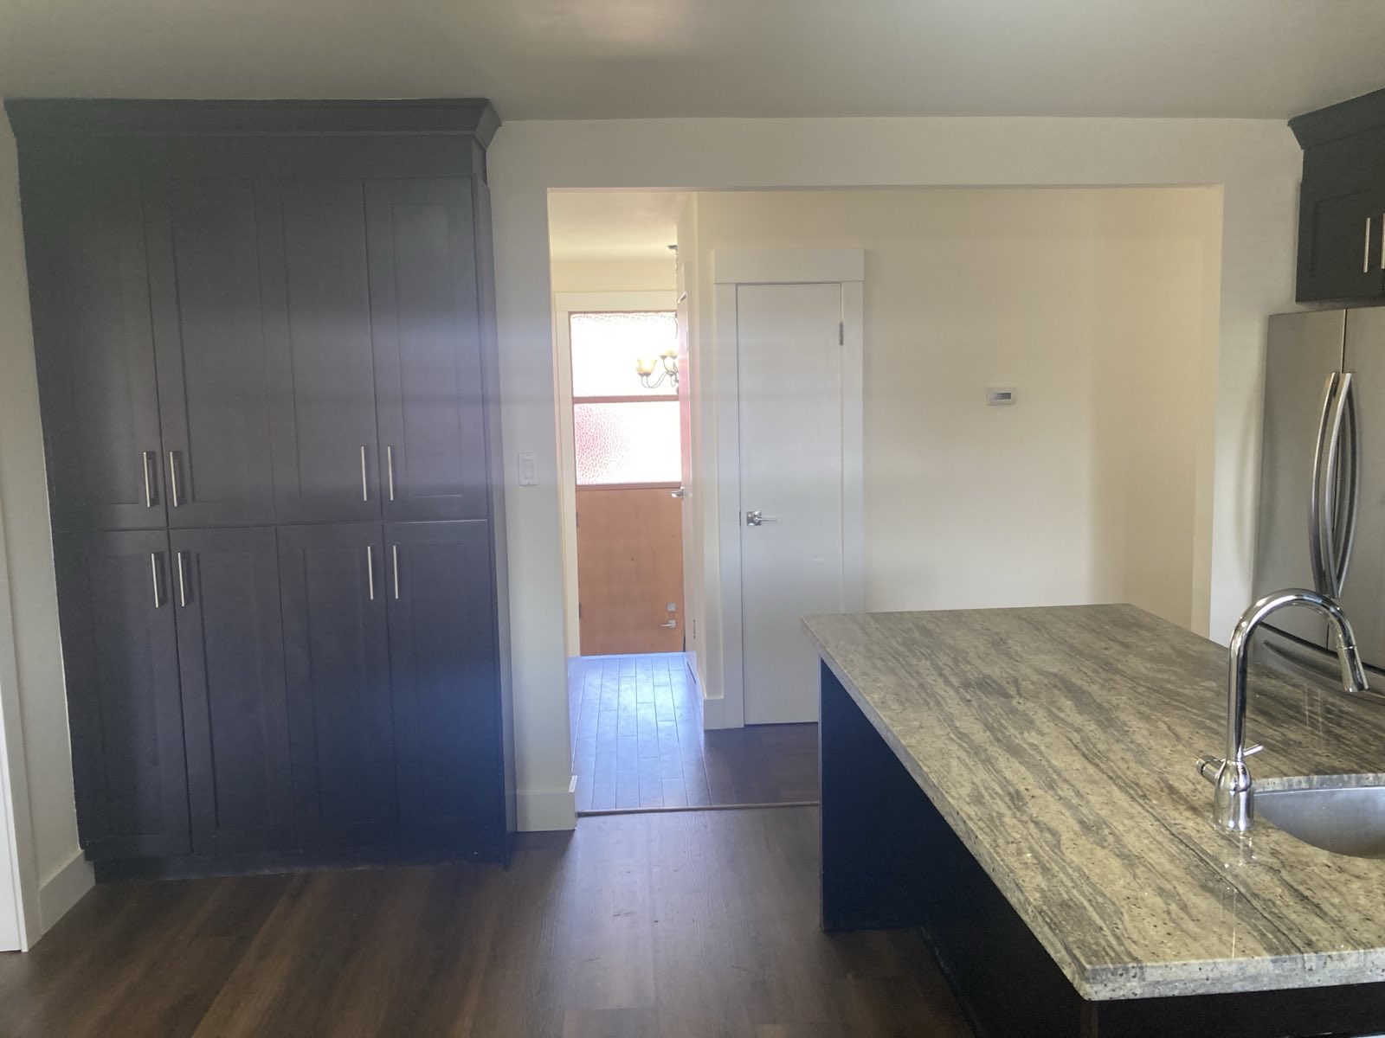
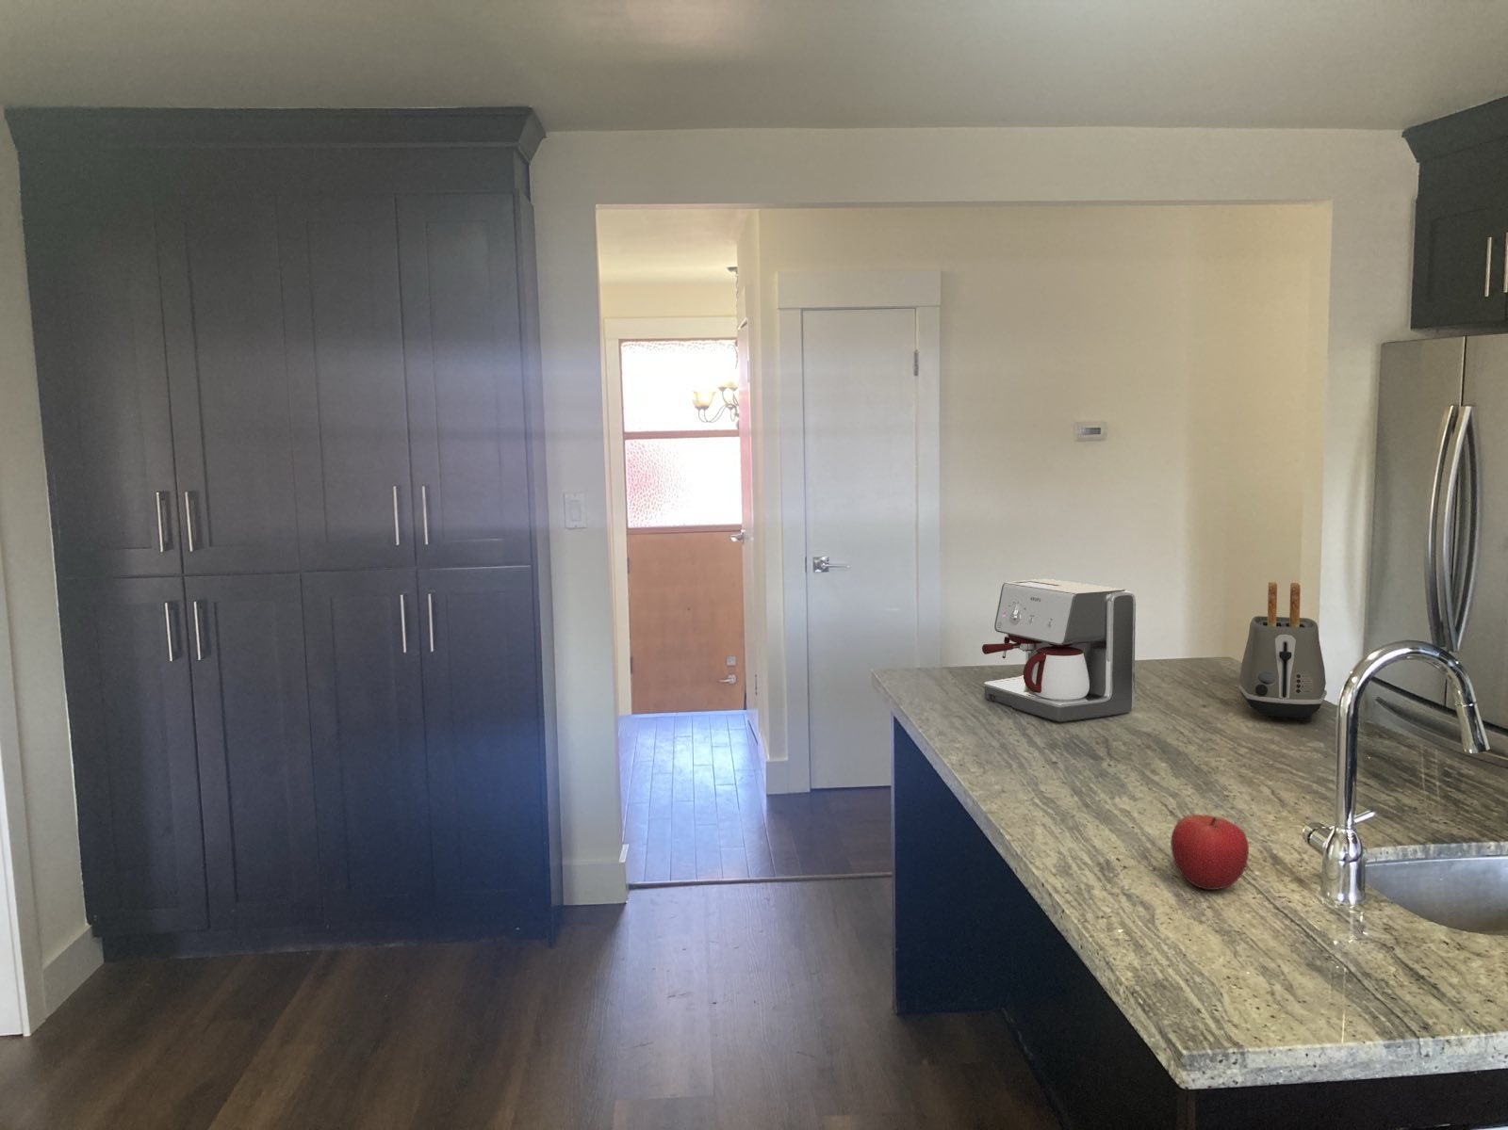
+ toaster (1282, 646)
+ coffee maker (1057, 645)
+ fruit (1209, 849)
